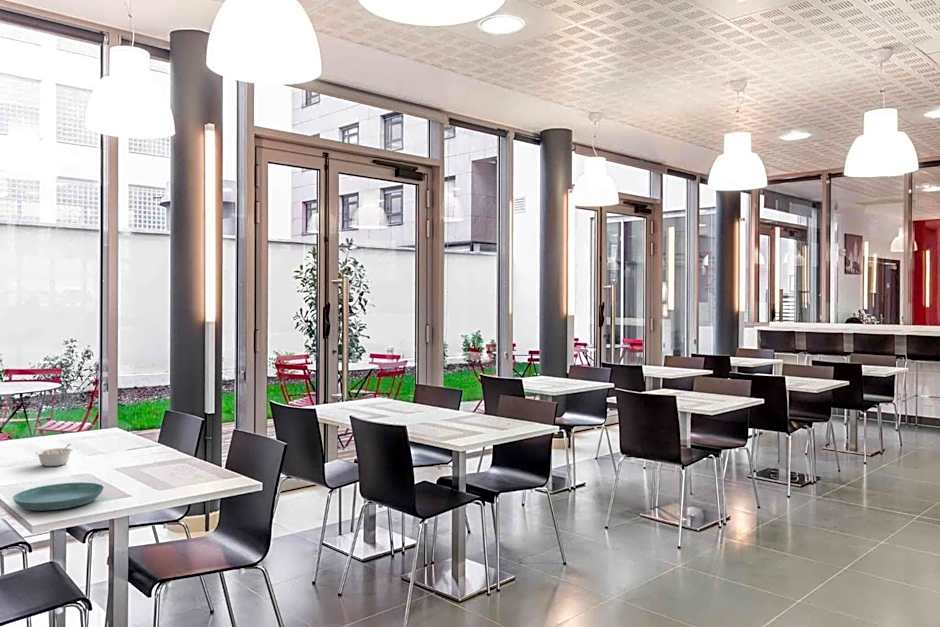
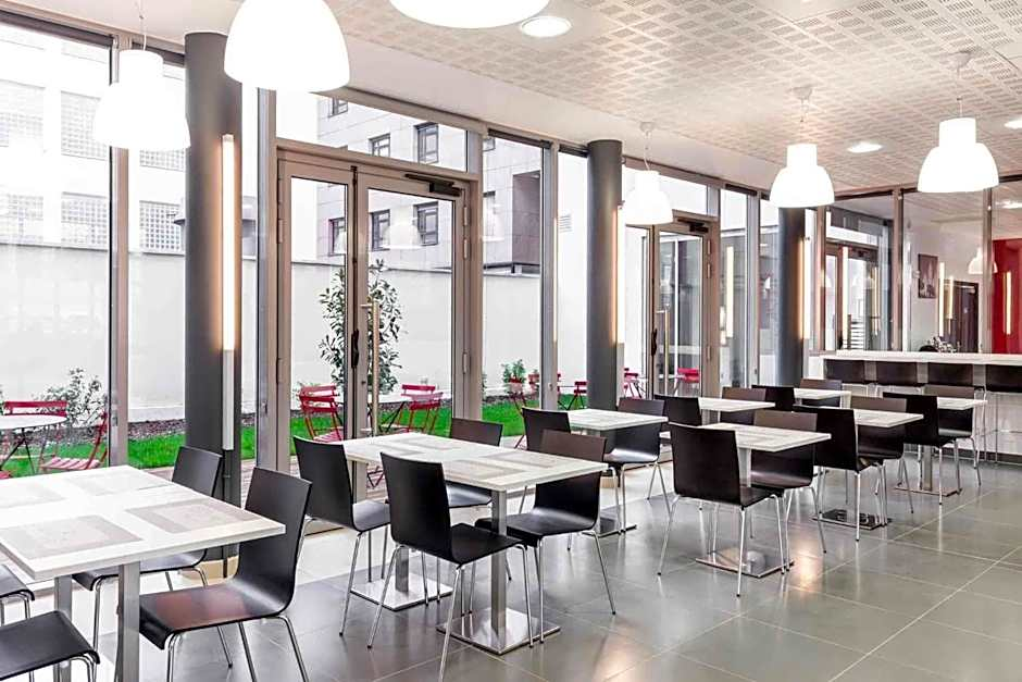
- saucer (59, 496)
- legume (54, 455)
